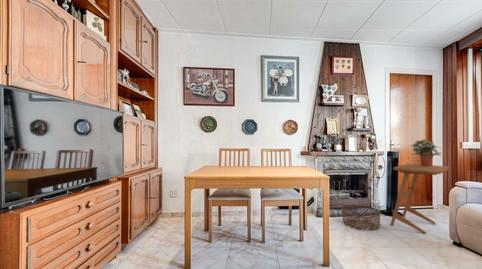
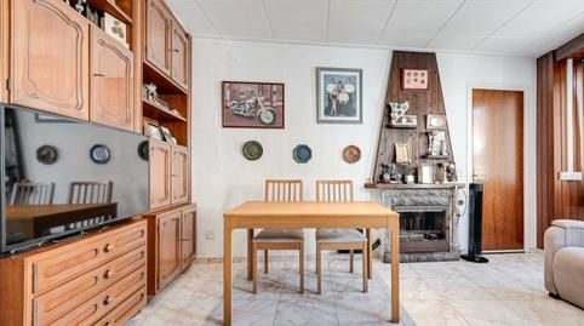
- side table (412, 193)
- basket (361, 217)
- potted plant (426, 152)
